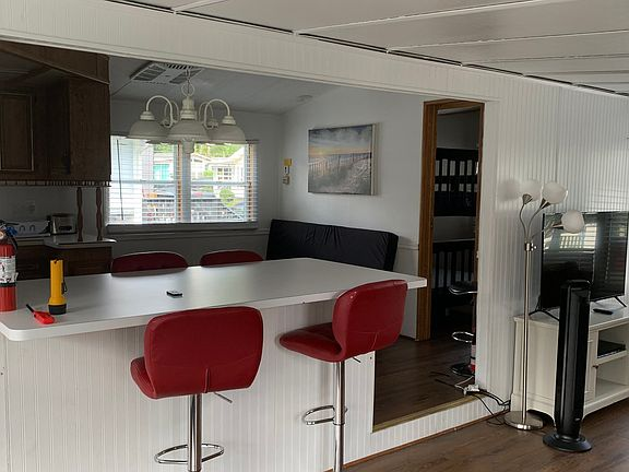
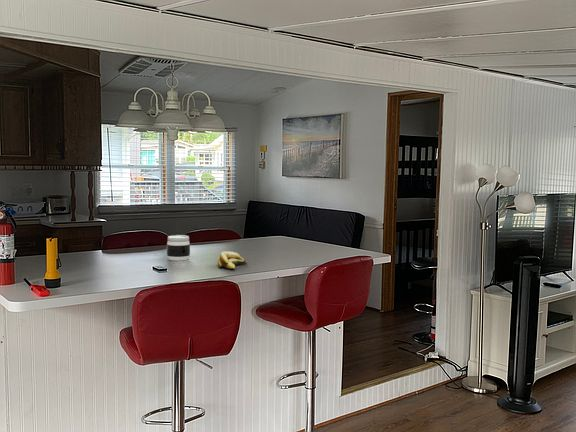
+ jar (178, 247)
+ banana (233, 259)
